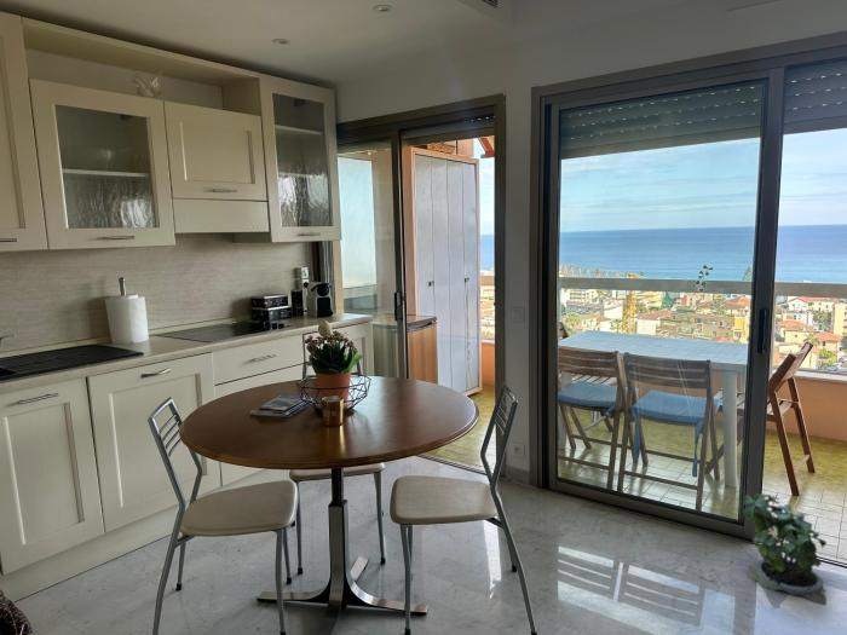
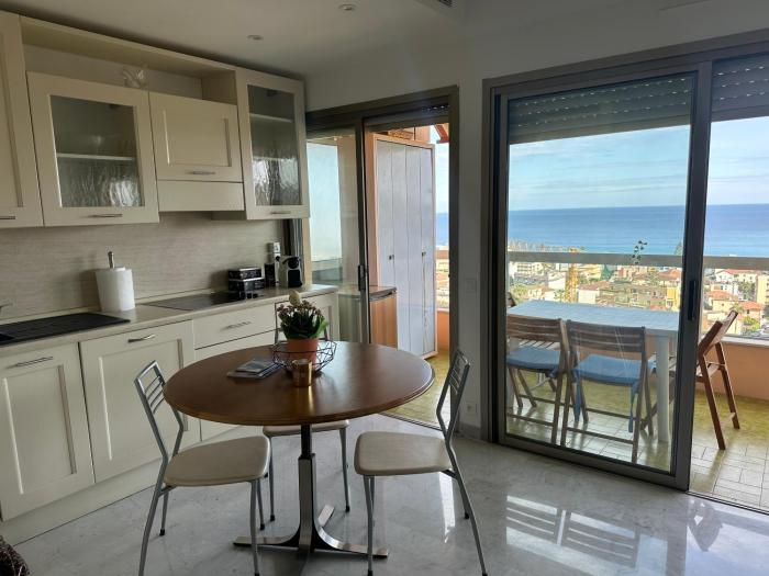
- potted plant (783, 537)
